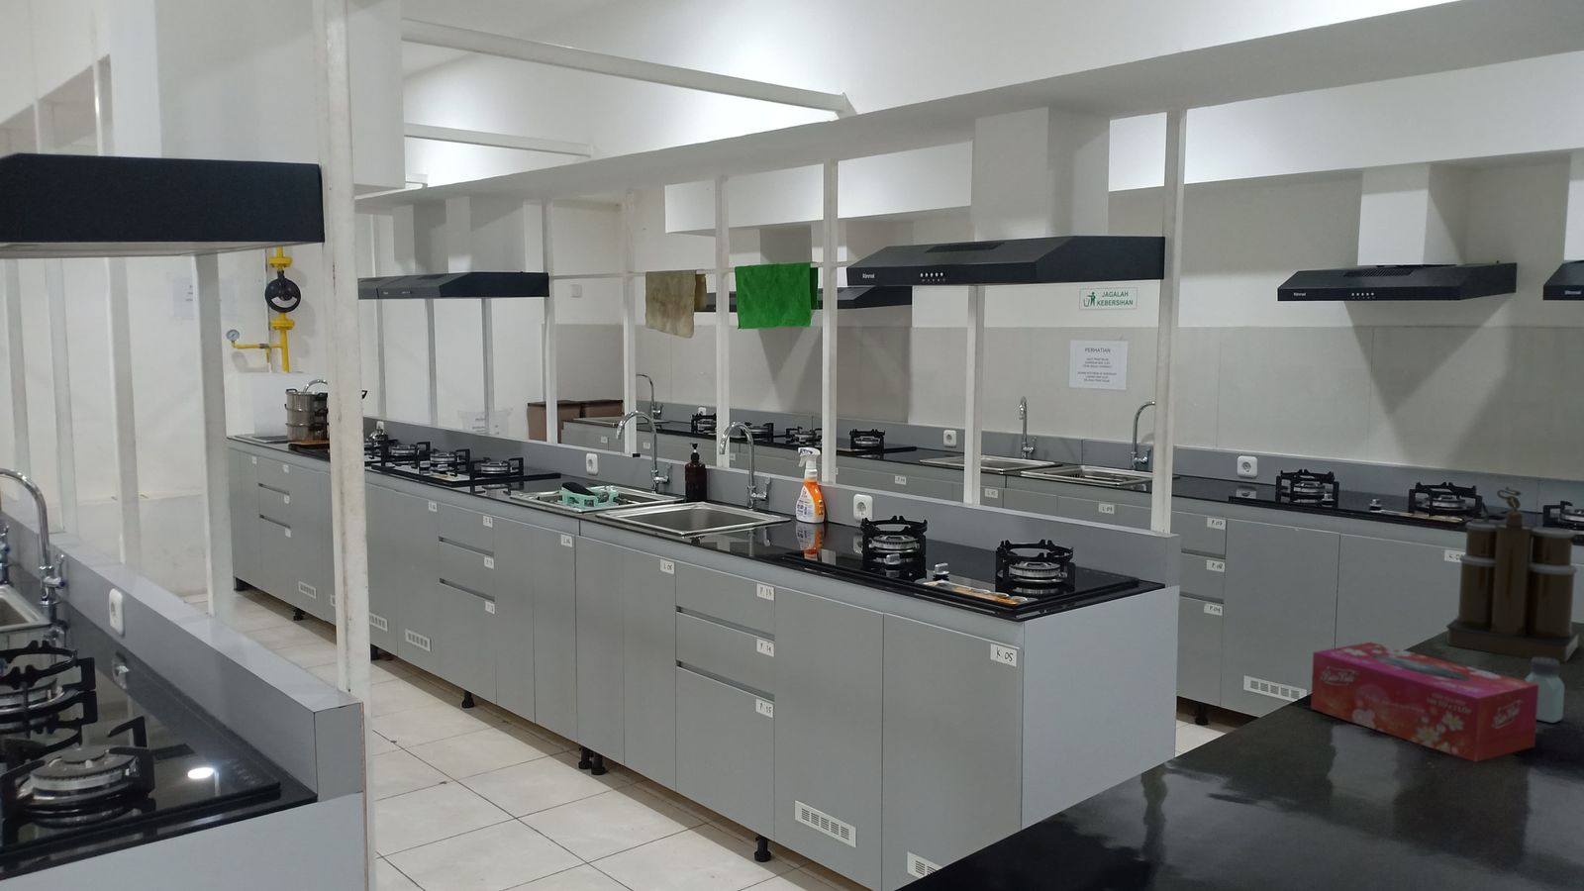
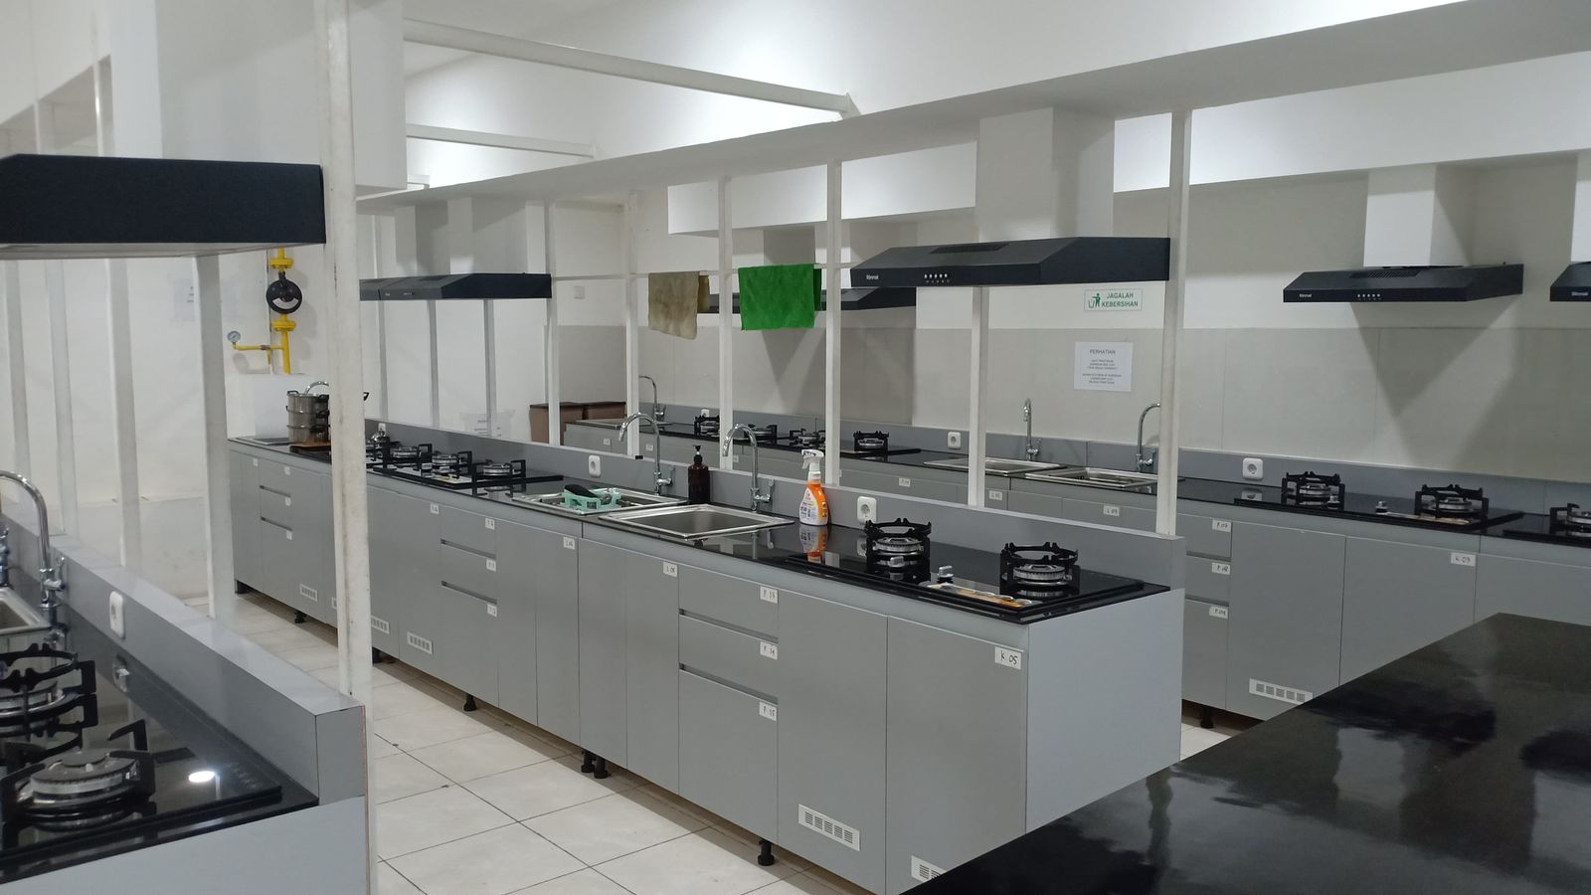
- tissue box (1419, 697)
- coffee maker (1517, 566)
- saltshaker (1544, 688)
